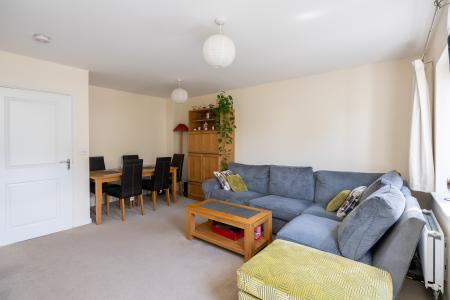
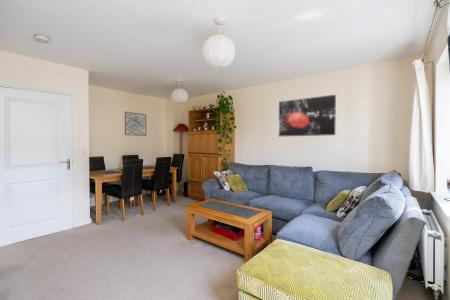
+ wall art (305, 117)
+ wall art (135, 124)
